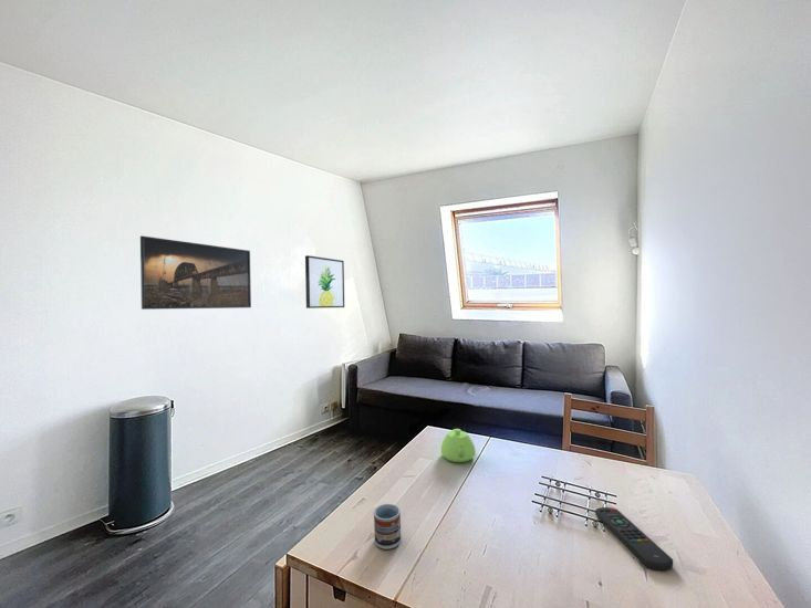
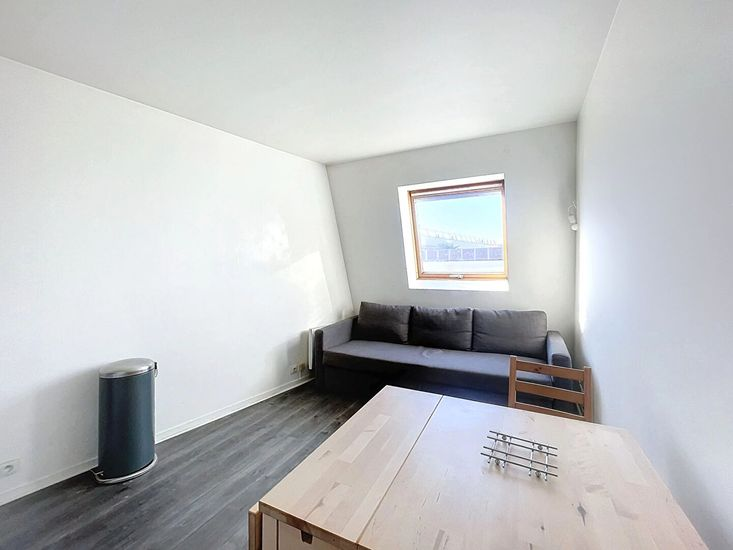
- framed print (201, 275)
- teapot (458, 443)
- remote control (630, 534)
- cup (388, 522)
- wall art (325, 283)
